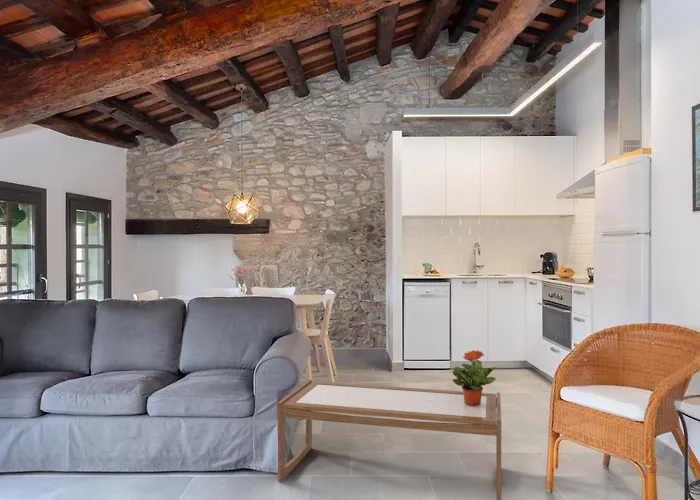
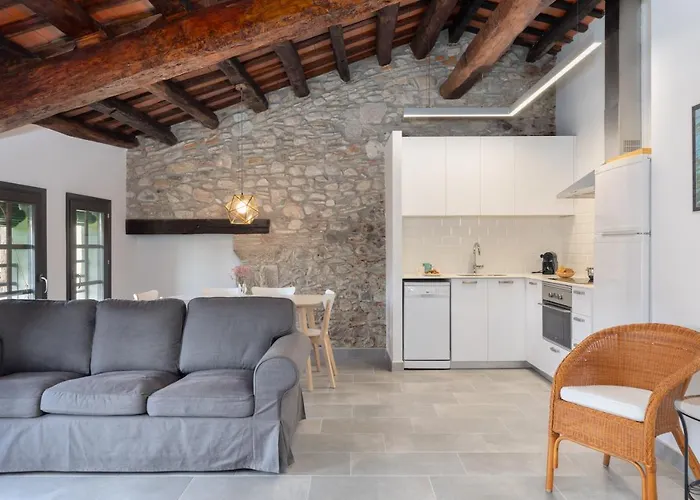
- potted plant (473, 375)
- coffee table (392, 426)
